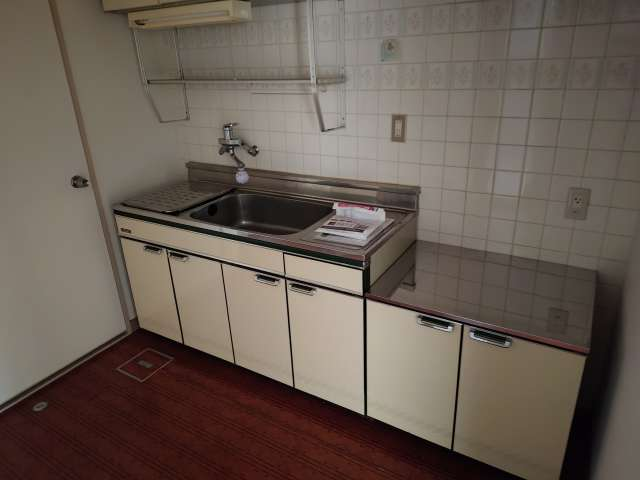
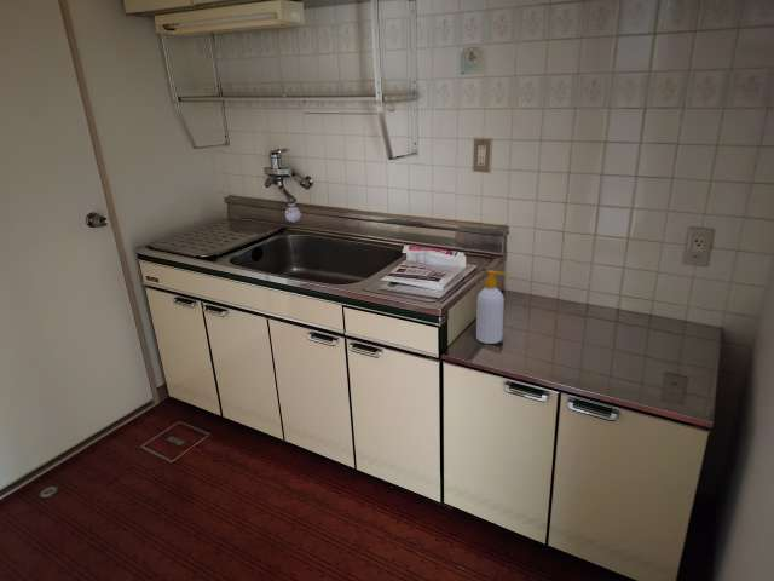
+ soap bottle (491, 305)
